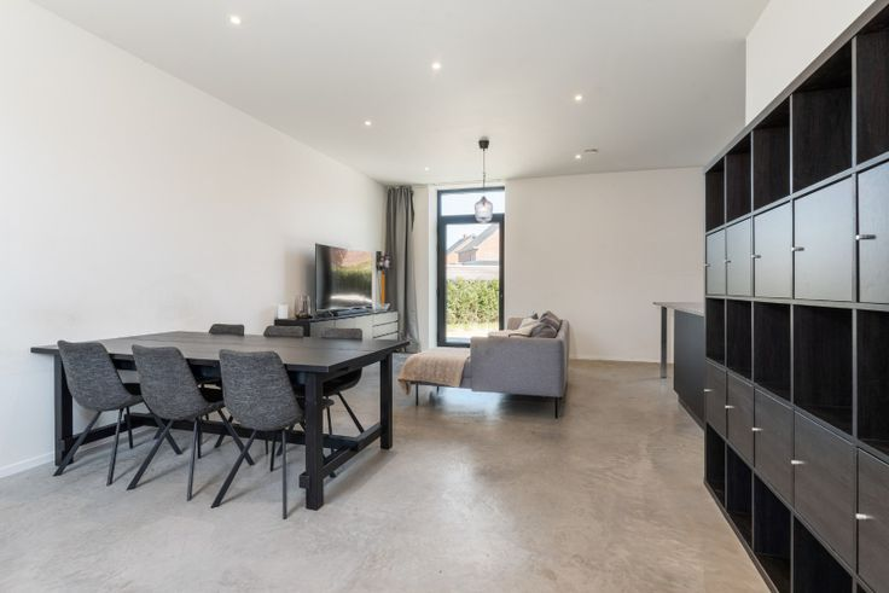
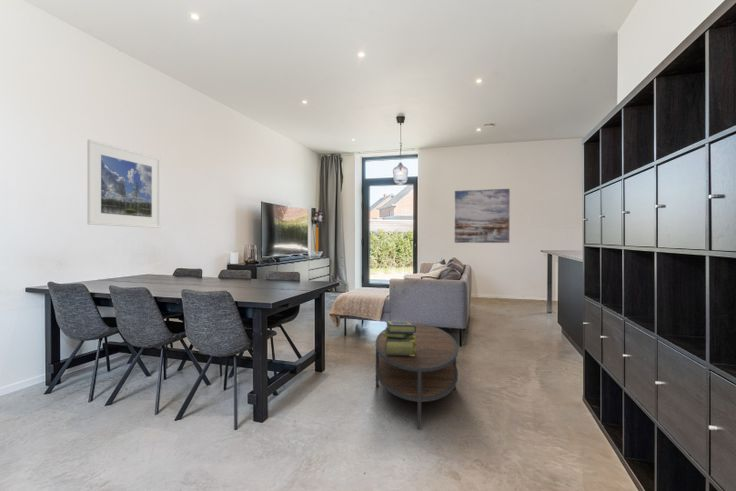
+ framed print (127, 188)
+ coffee table (415, 364)
+ wall art (481, 216)
+ stack of books (399, 336)
